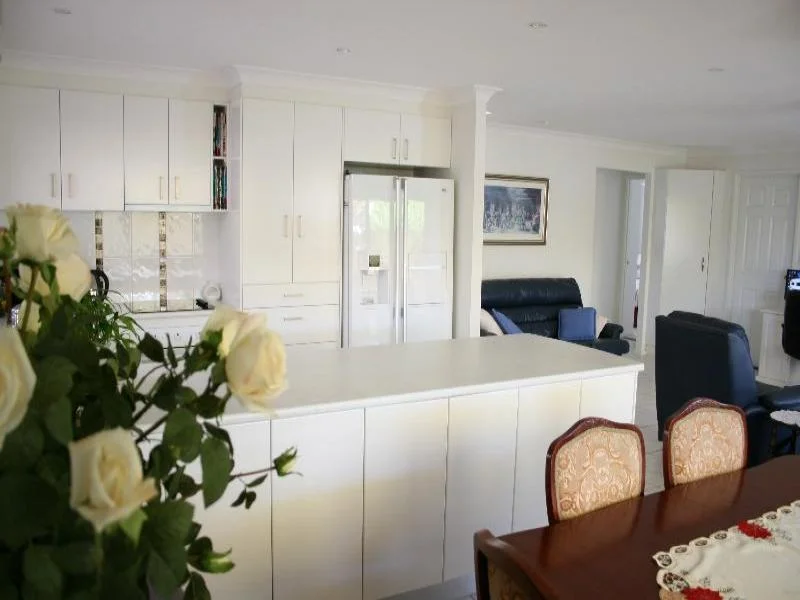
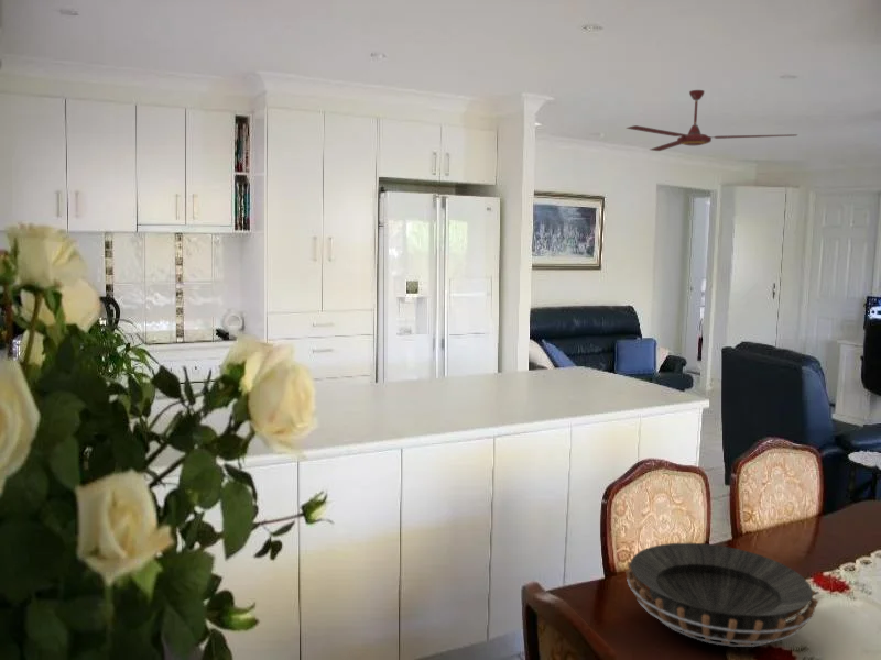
+ decorative bowl (719, 600)
+ ceiling fan (696, 118)
